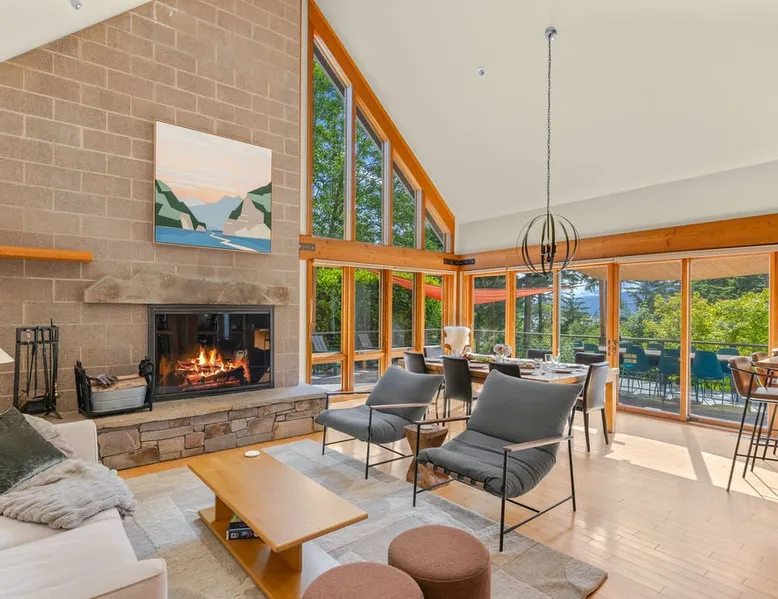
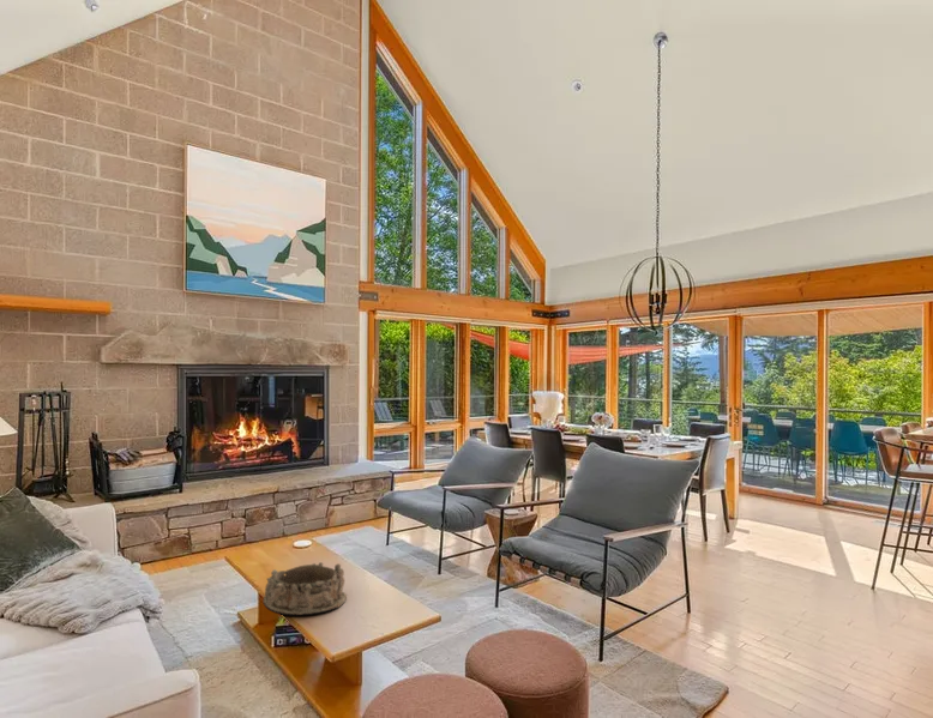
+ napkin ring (305, 585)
